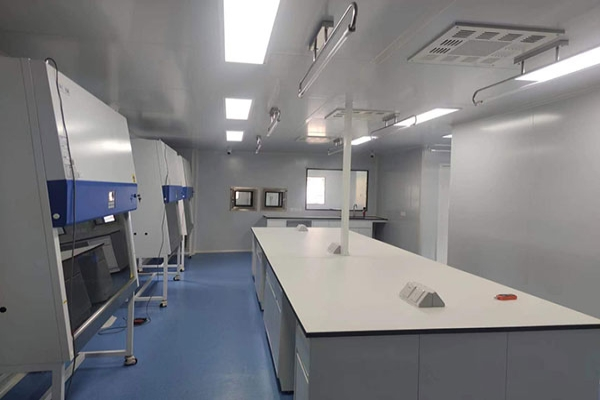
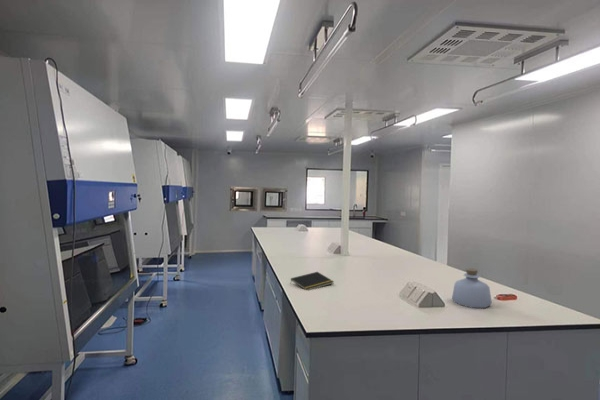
+ bottle (471, 286)
+ notepad (312, 280)
